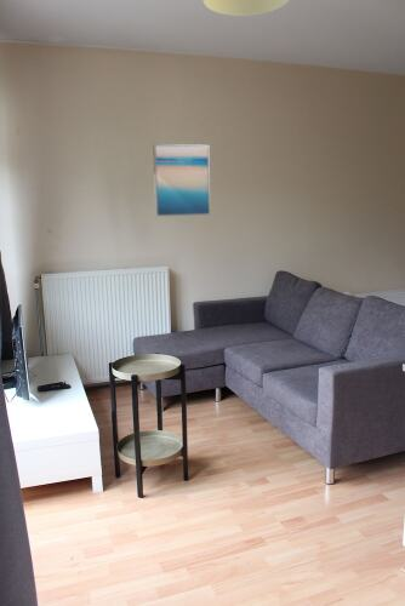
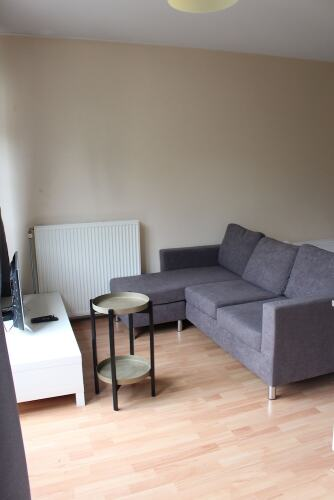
- wall art (182, 181)
